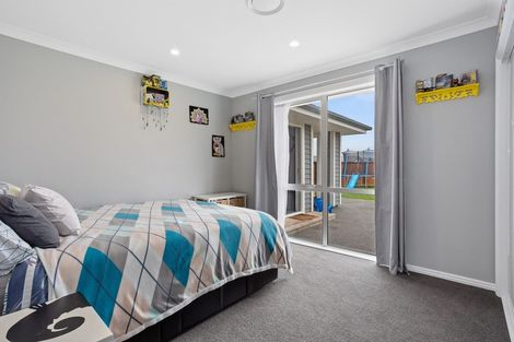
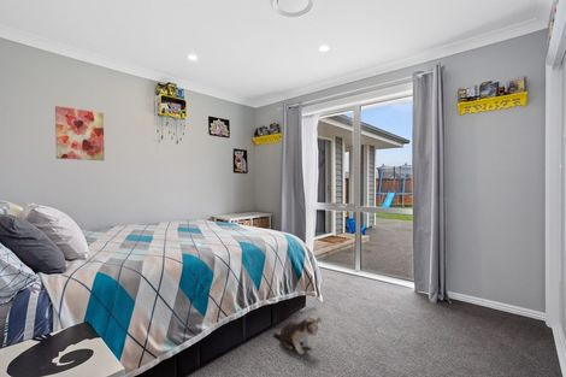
+ plush toy (295, 328)
+ wall art (81, 134)
